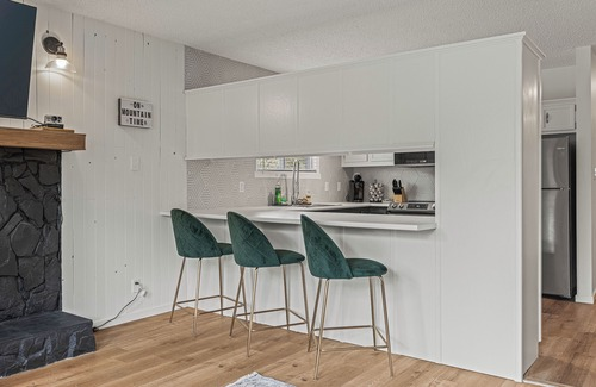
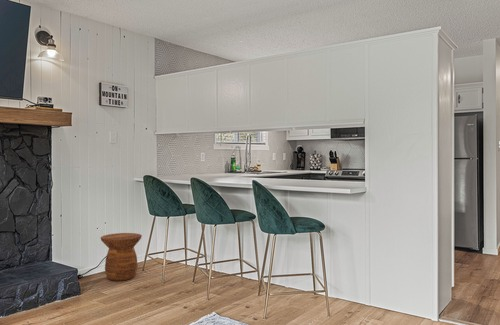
+ side table (121, 256)
